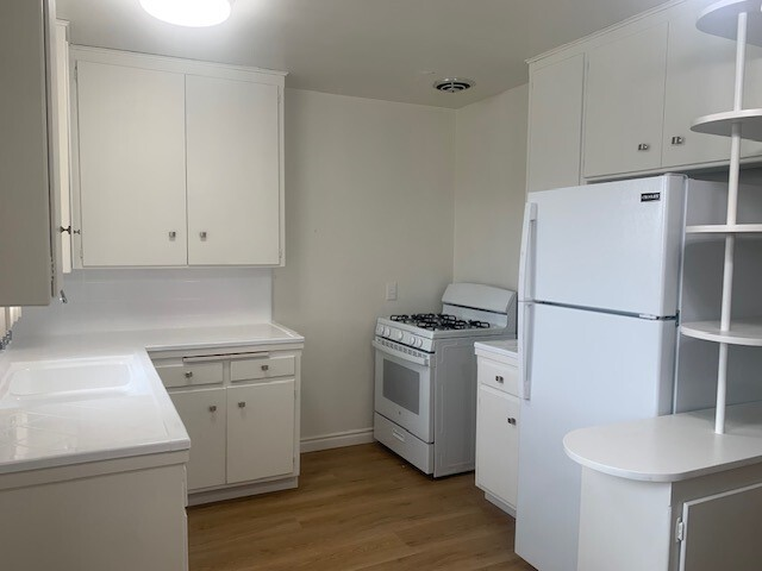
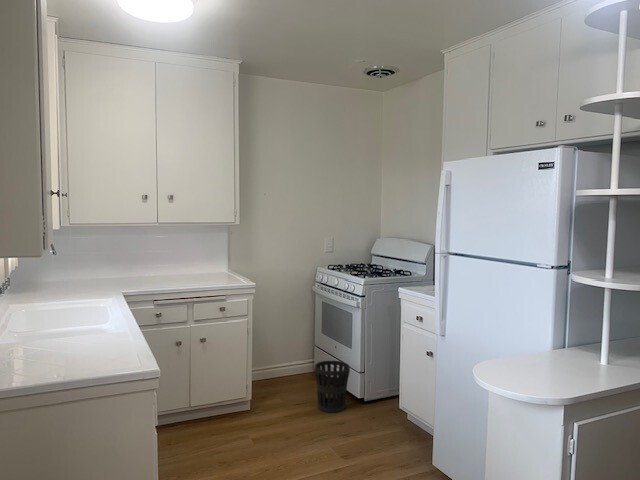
+ wastebasket (331, 387)
